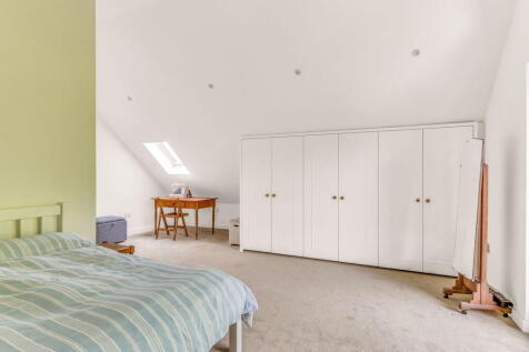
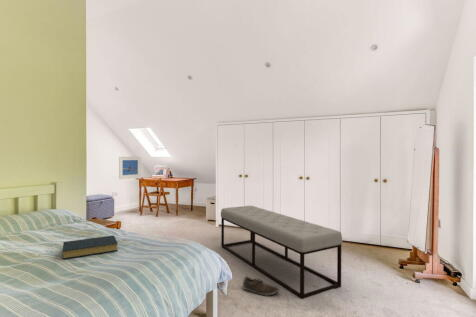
+ shoe (260, 285)
+ bench (270, 240)
+ hardback book (90, 246)
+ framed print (130, 167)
